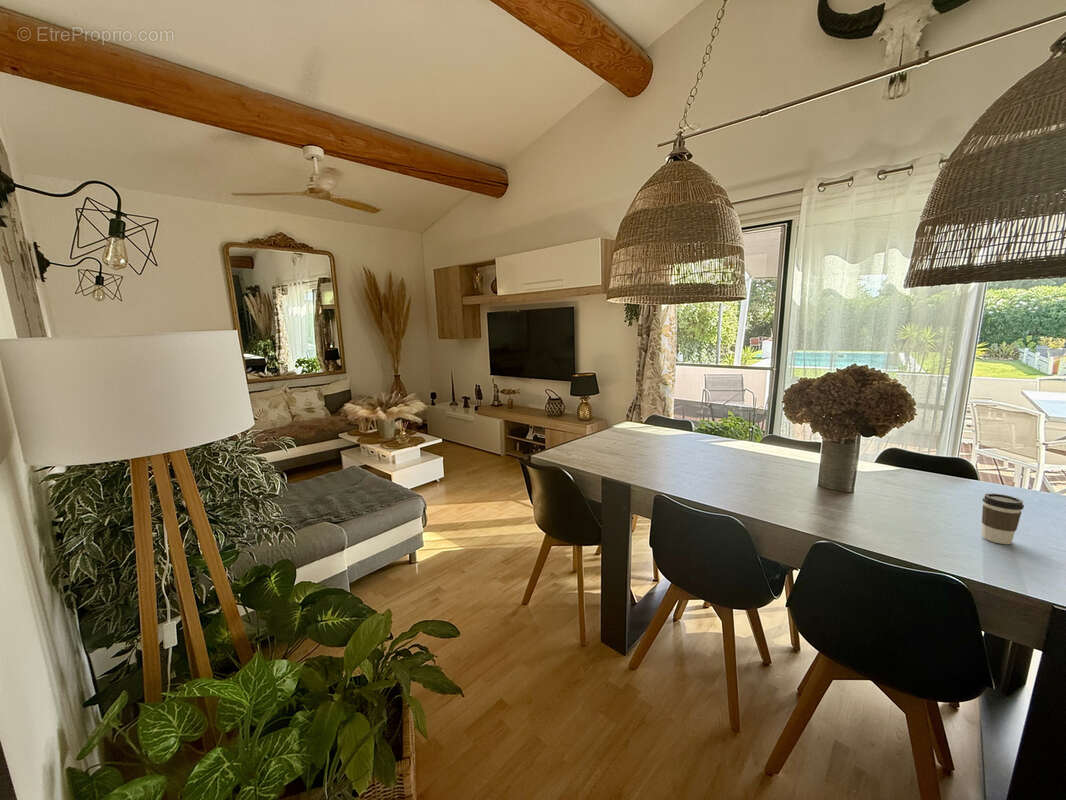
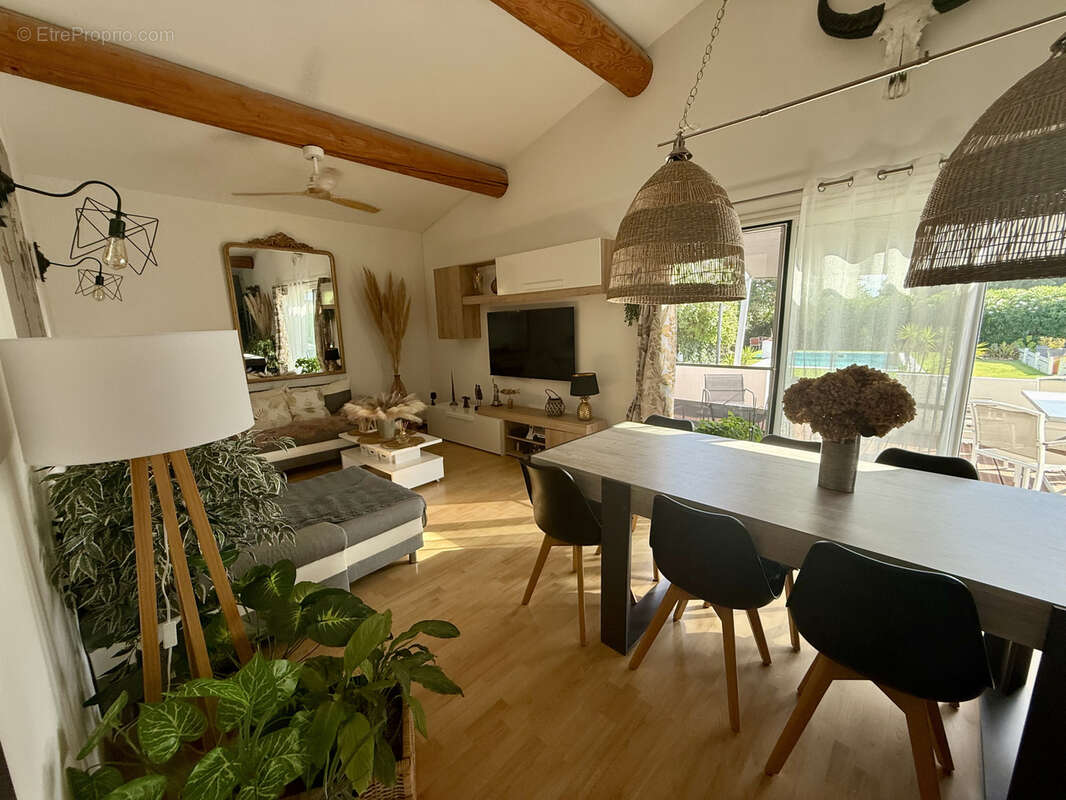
- coffee cup (1000, 518)
